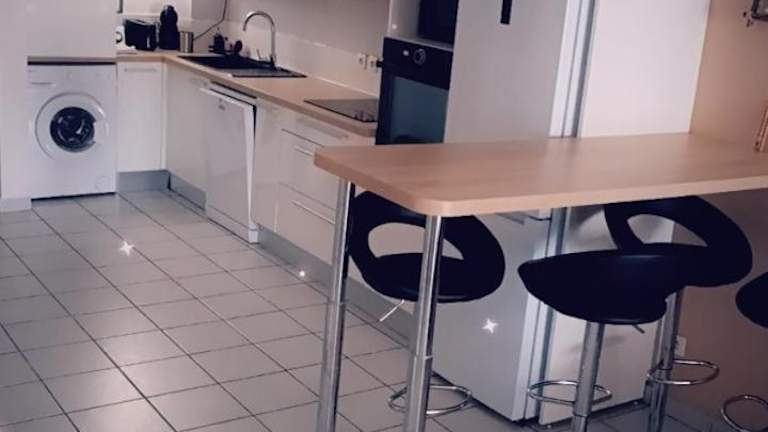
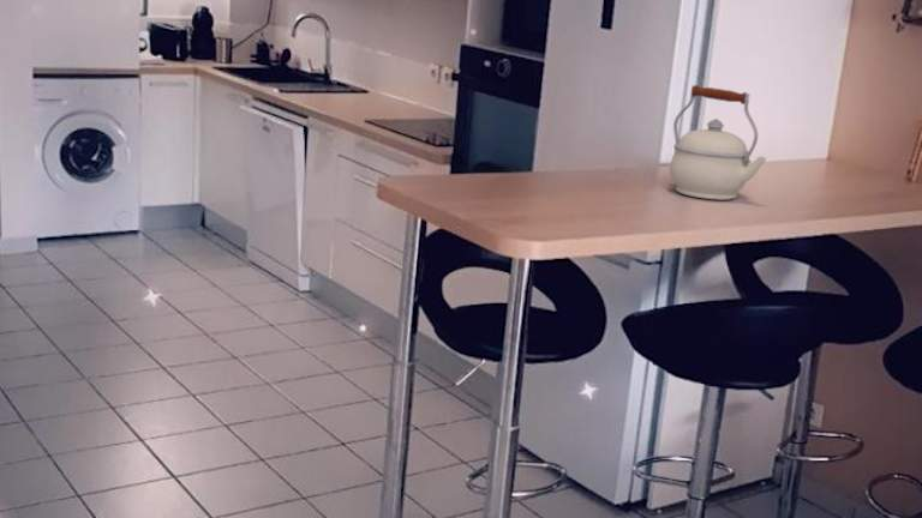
+ kettle (718, 143)
